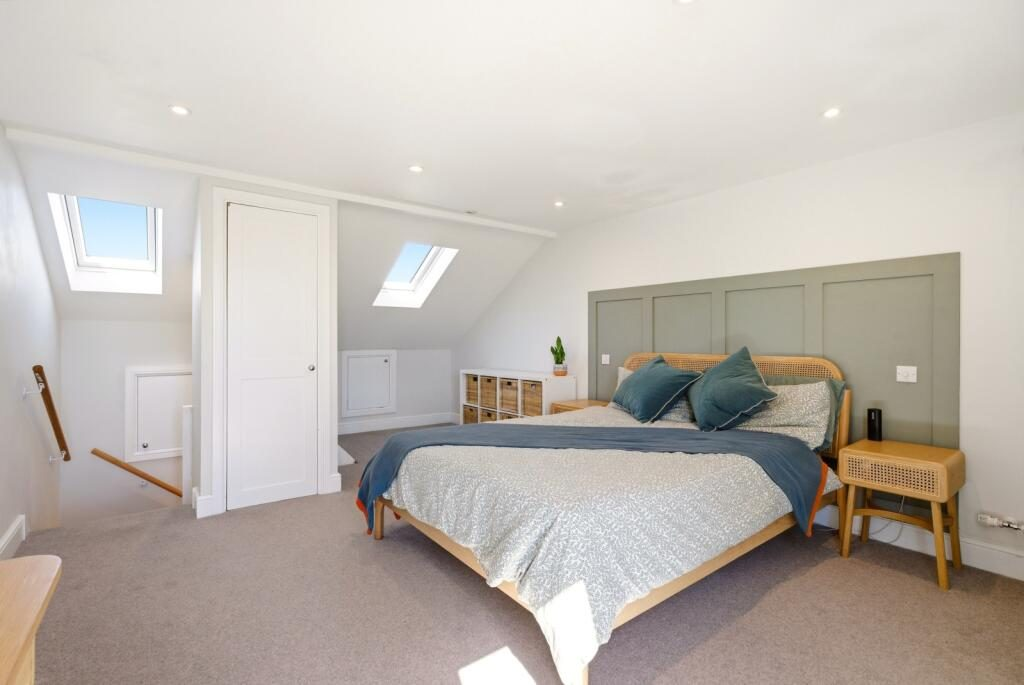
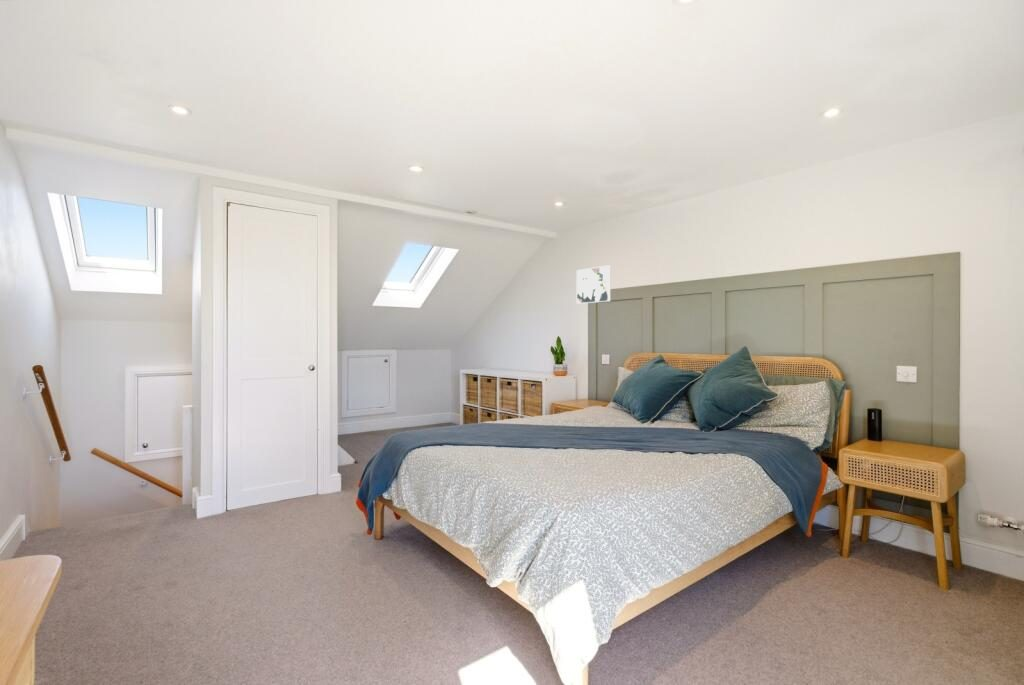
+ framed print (593, 285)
